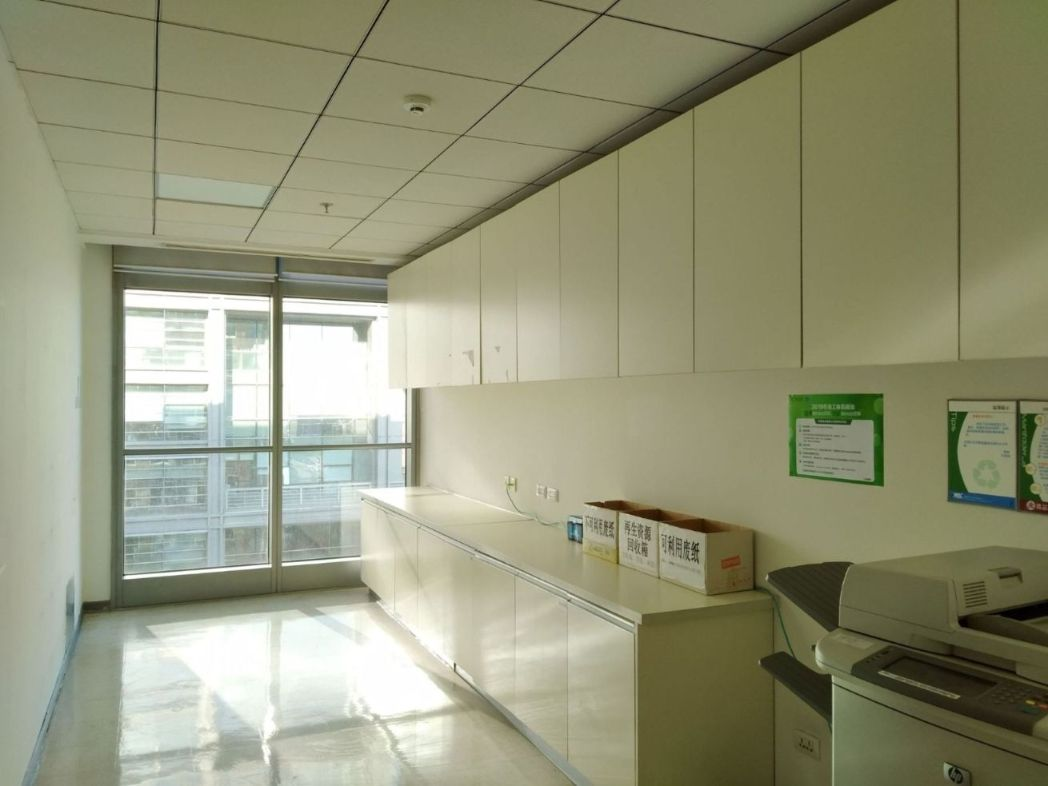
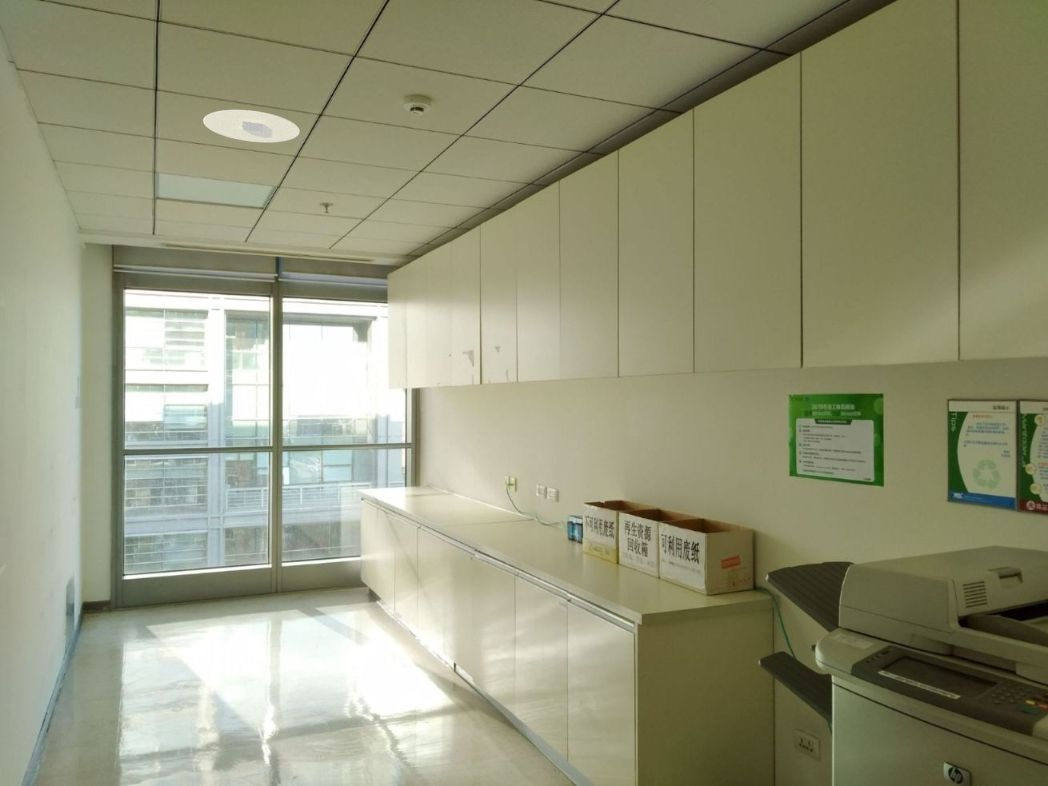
+ recessed light (252, 122)
